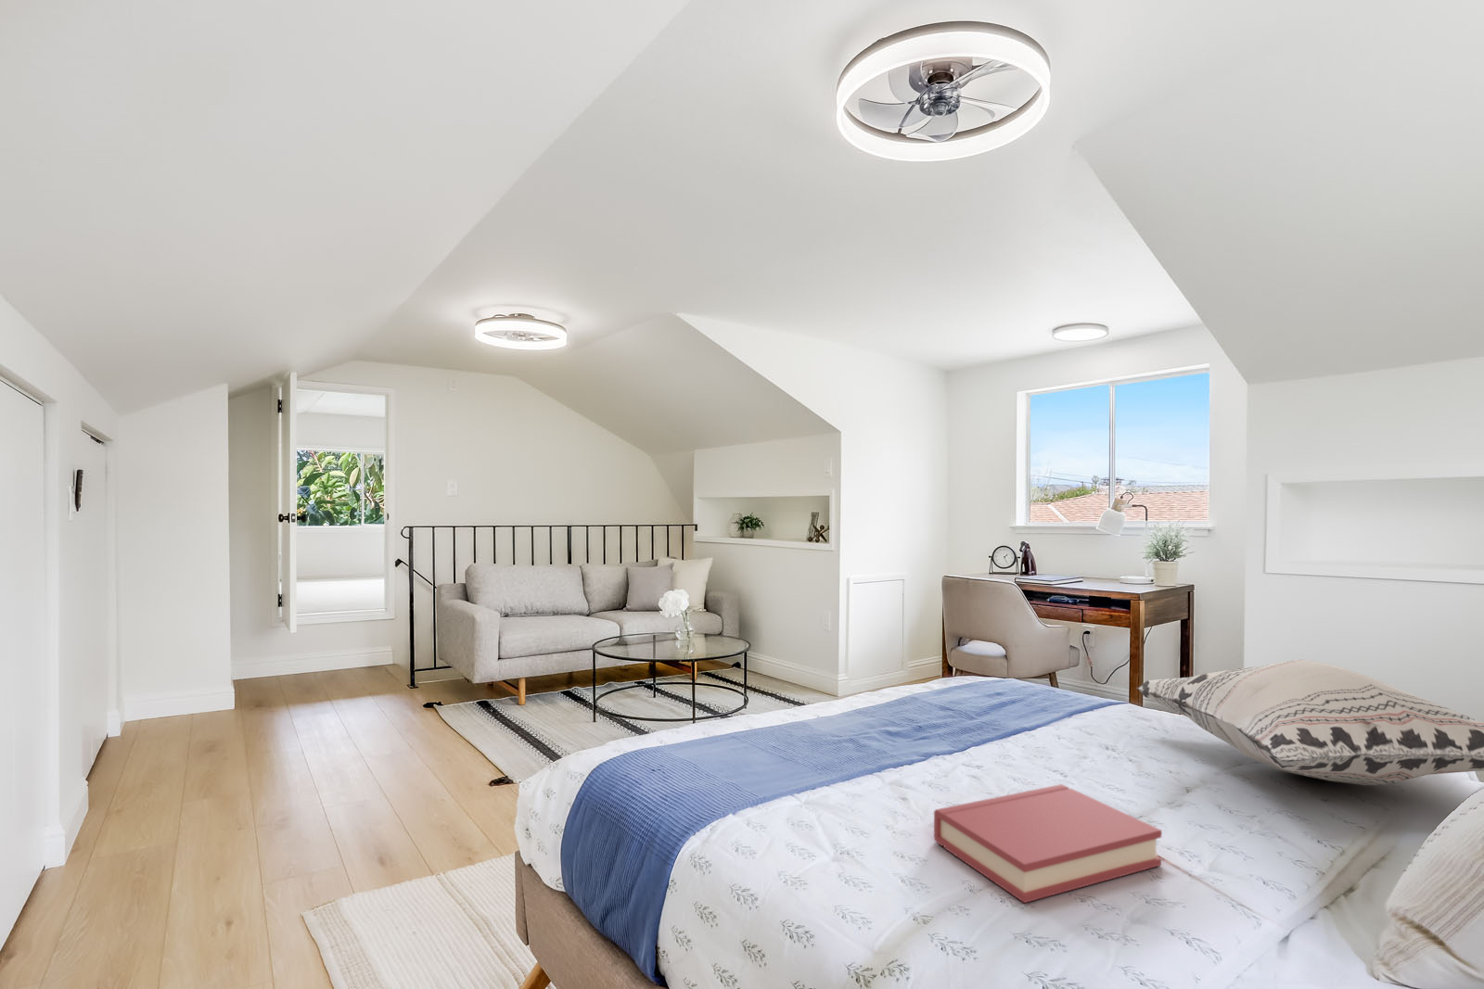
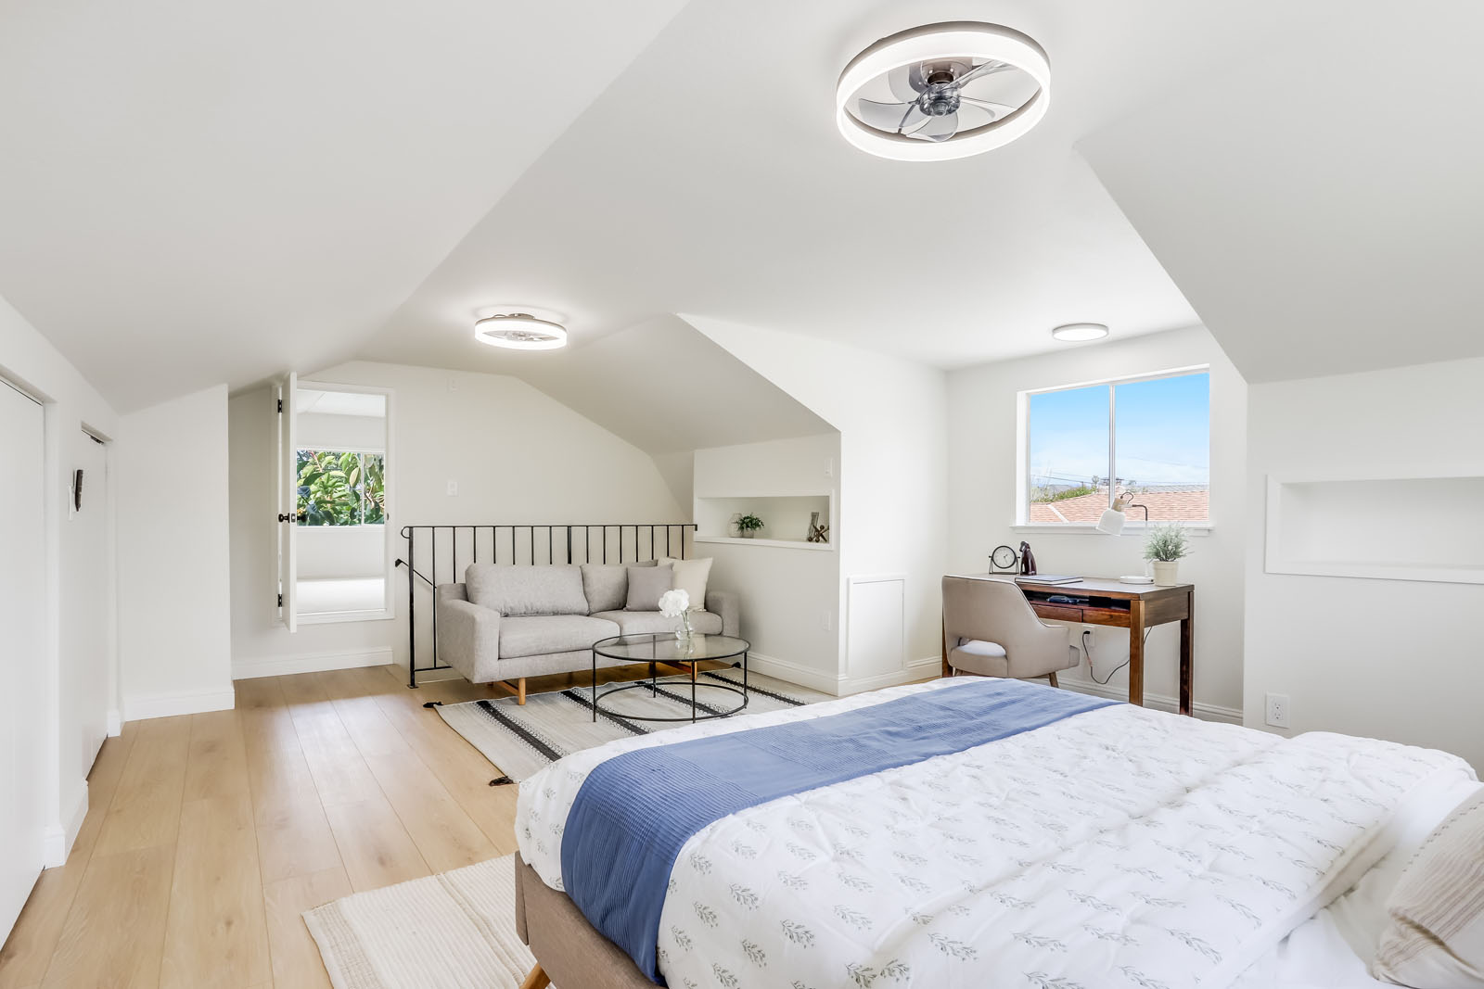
- hardback book (1043, 836)
- decorative pillow (1316, 717)
